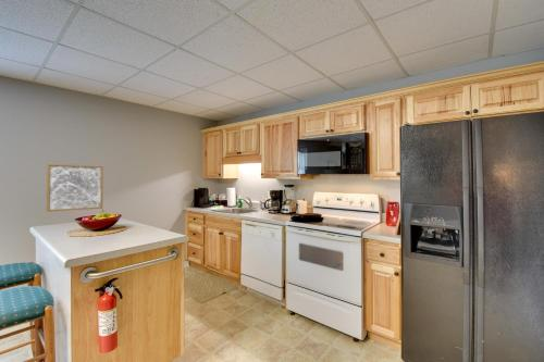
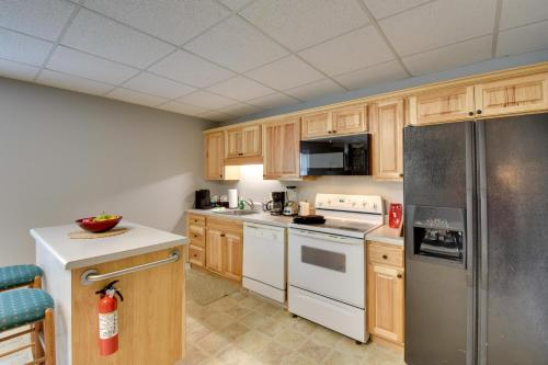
- wall art (76, 187)
